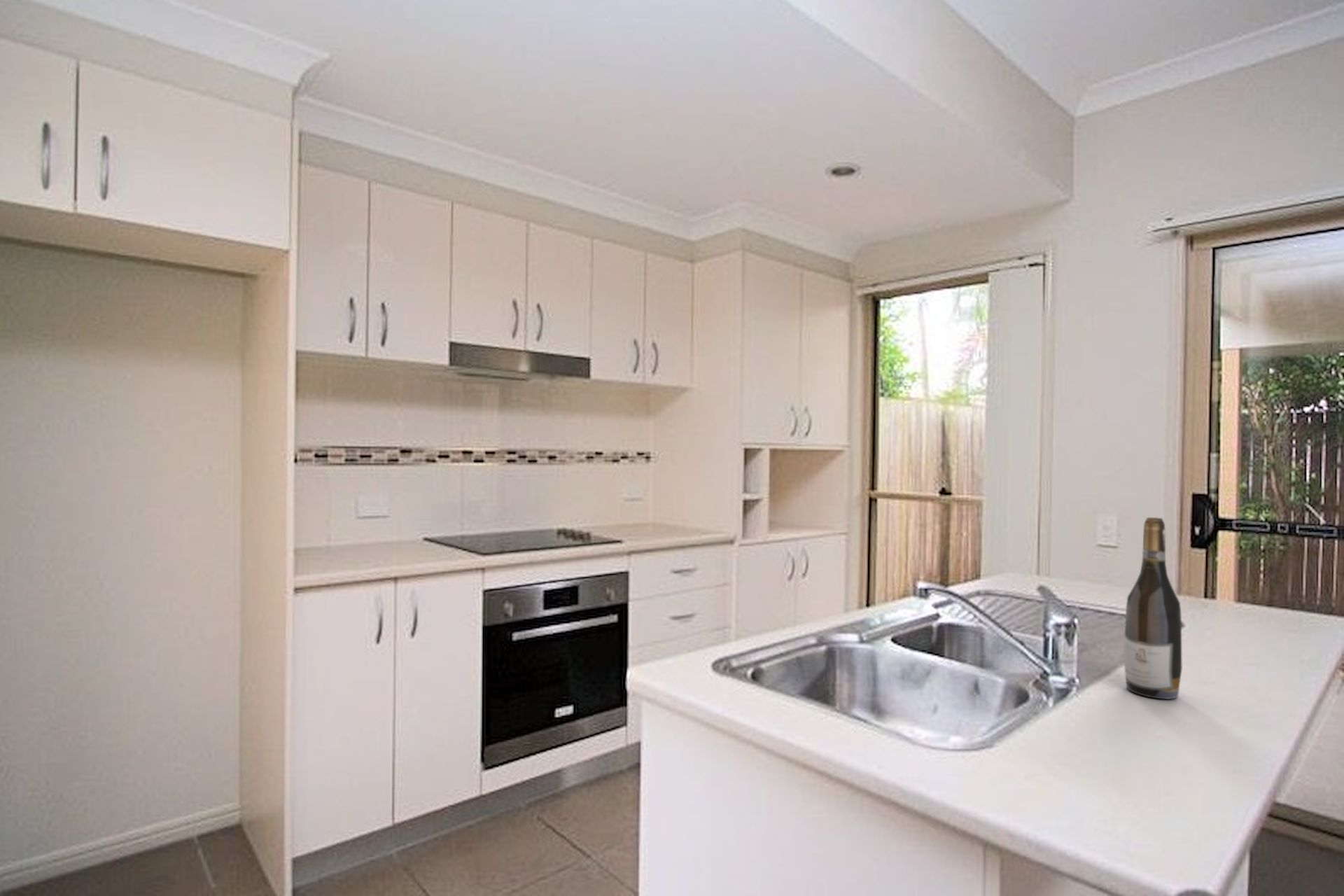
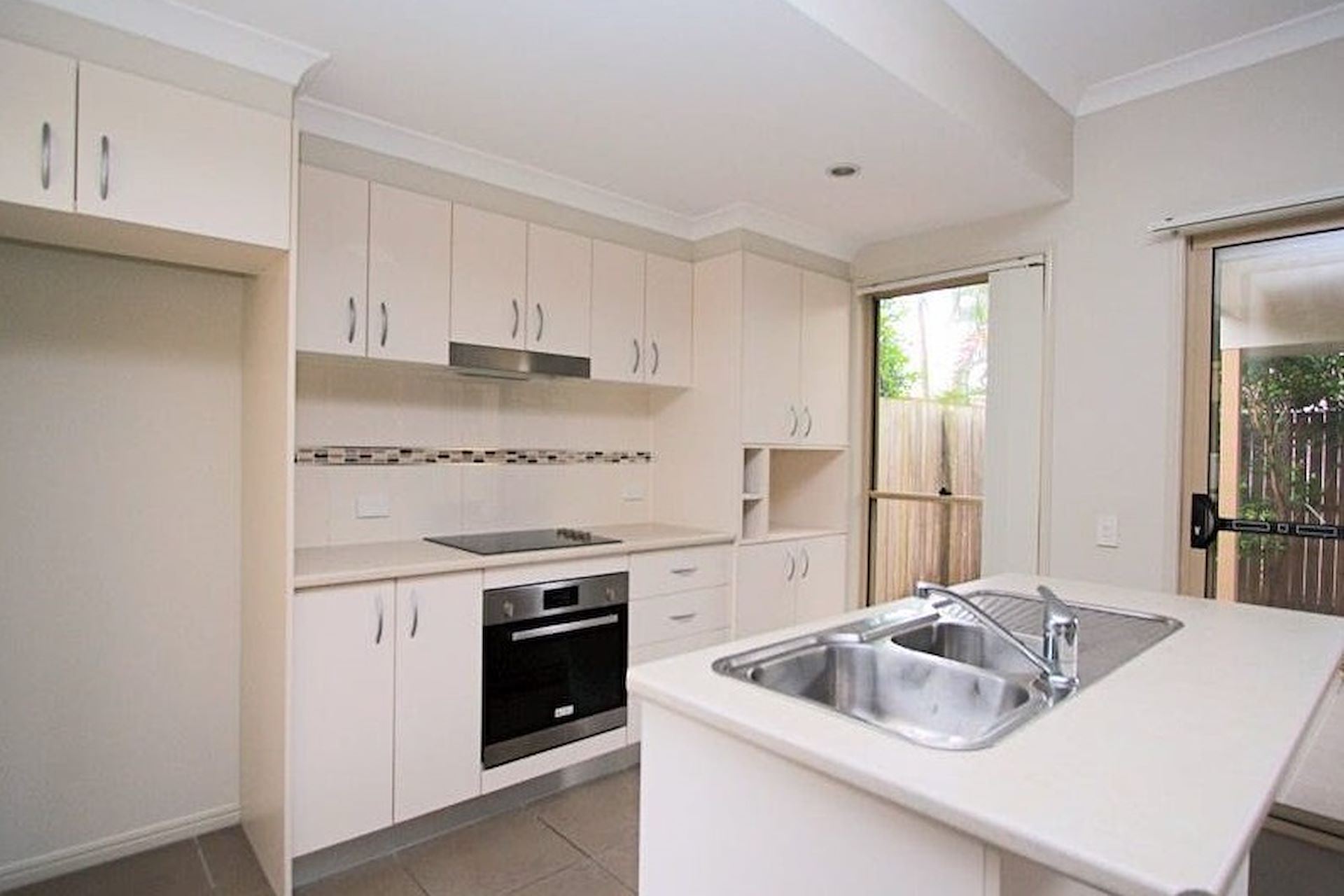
- wine bottle (1153, 605)
